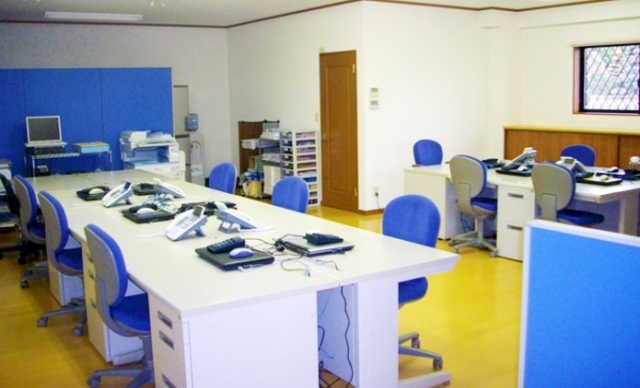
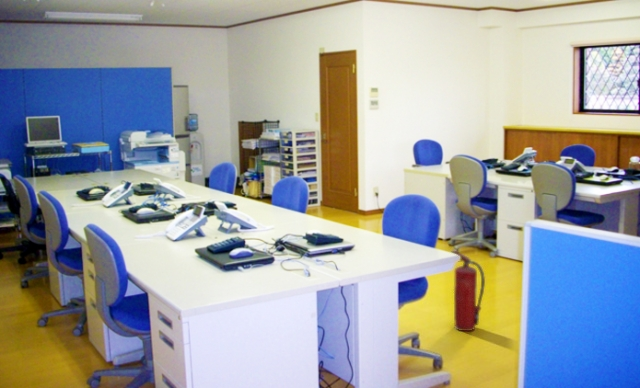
+ fire extinguisher (465, 290)
